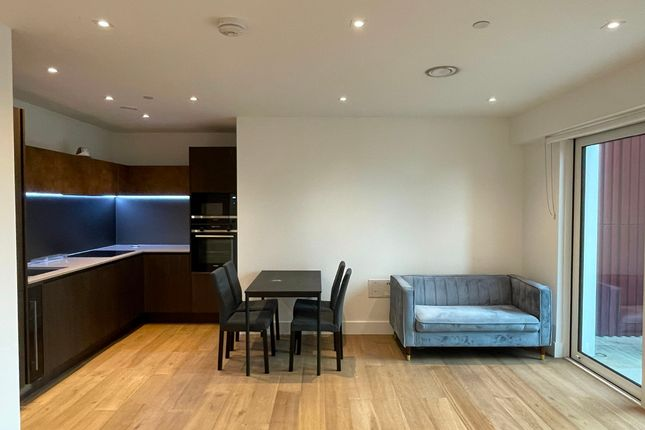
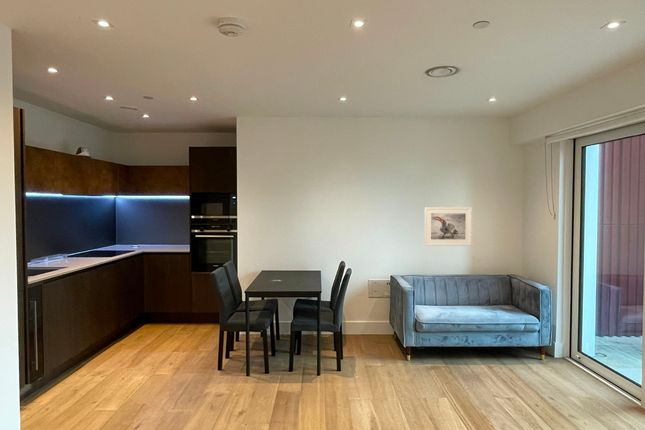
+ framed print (448, 226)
